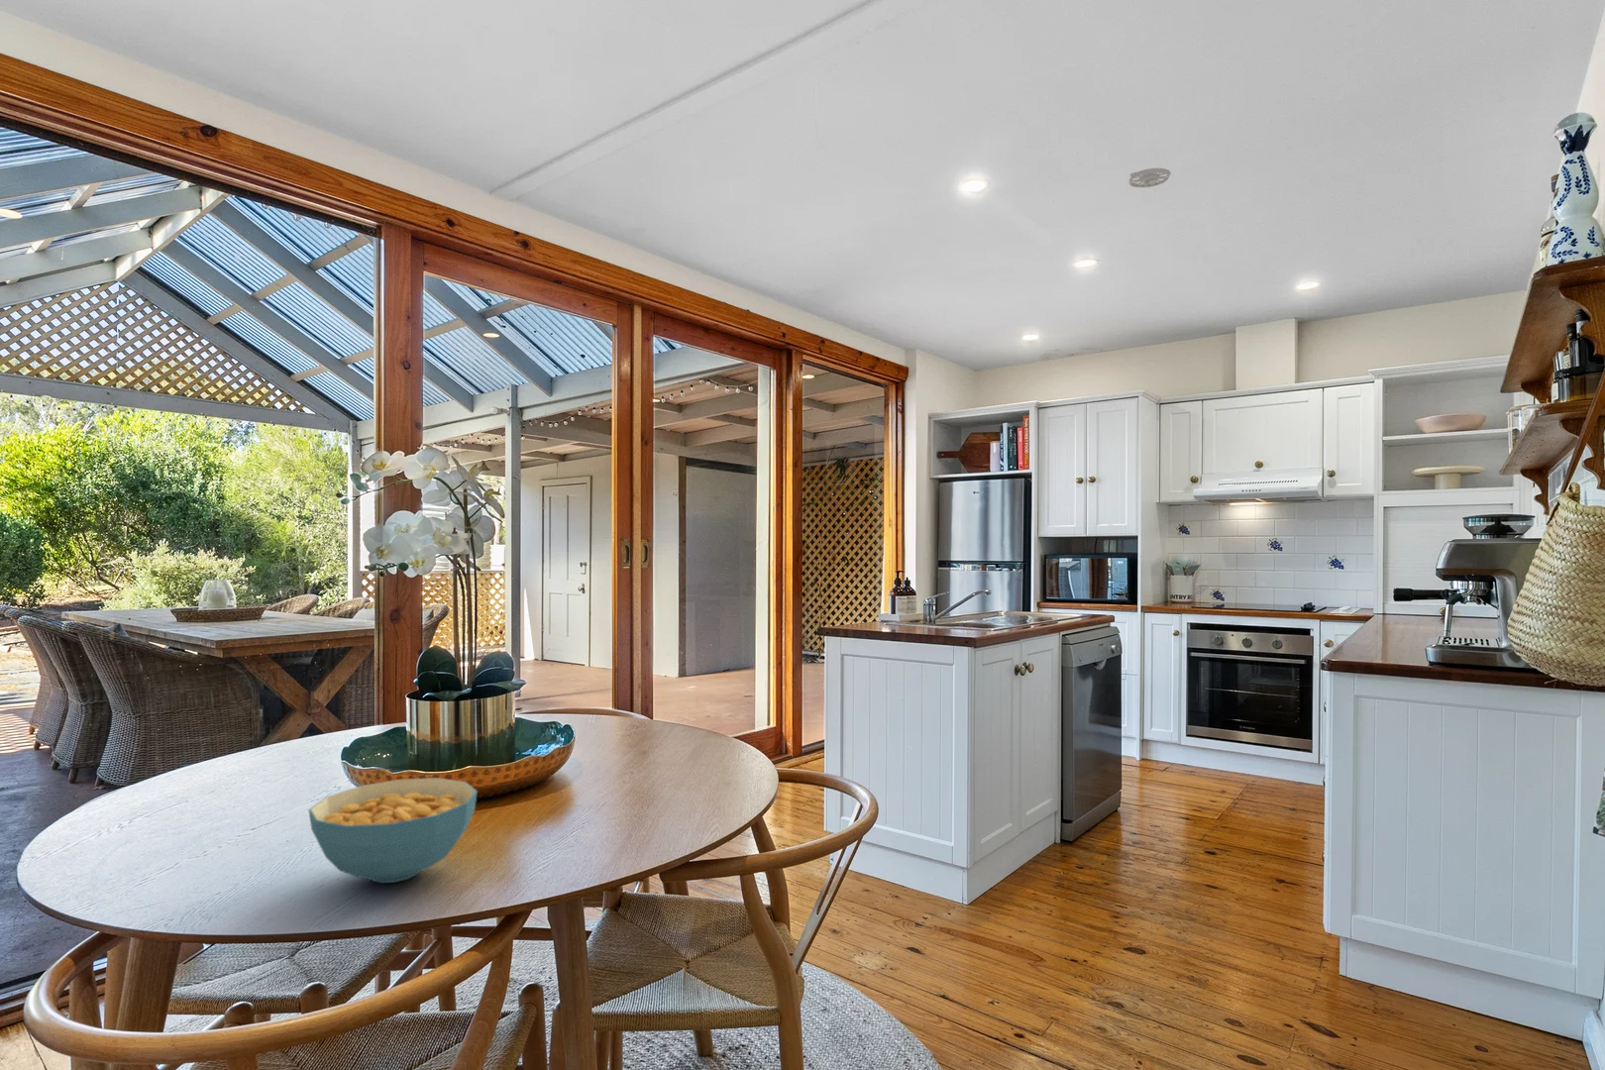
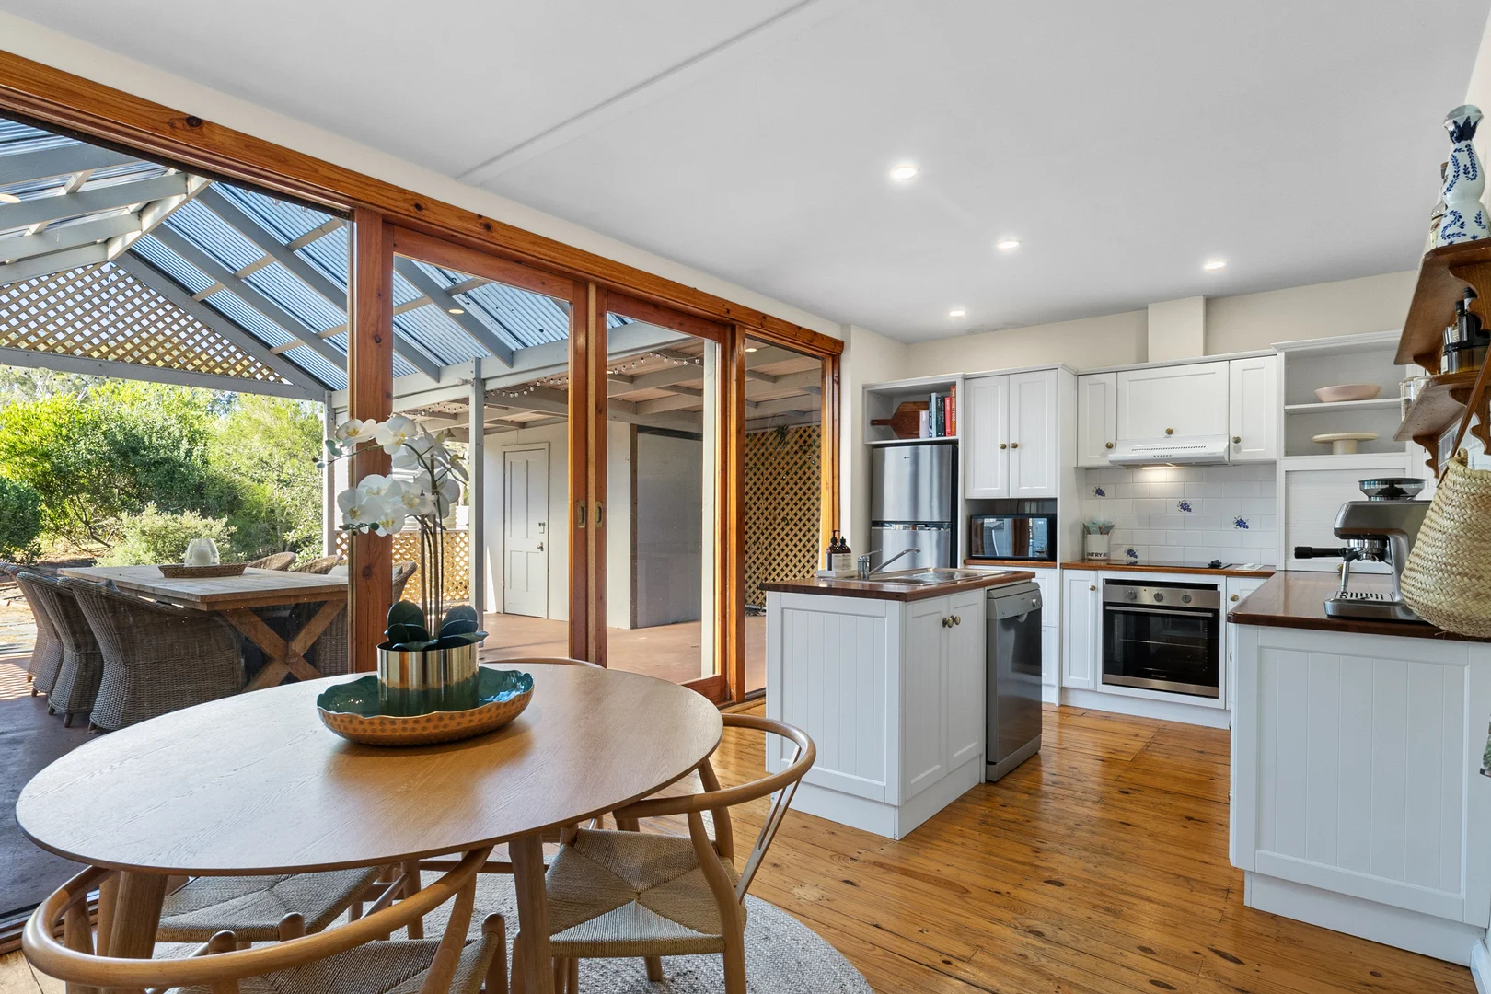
- smoke detector (1149, 179)
- cereal bowl (395, 836)
